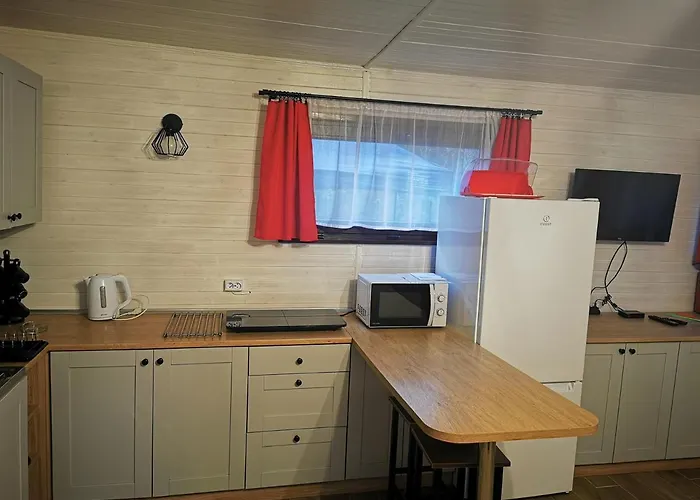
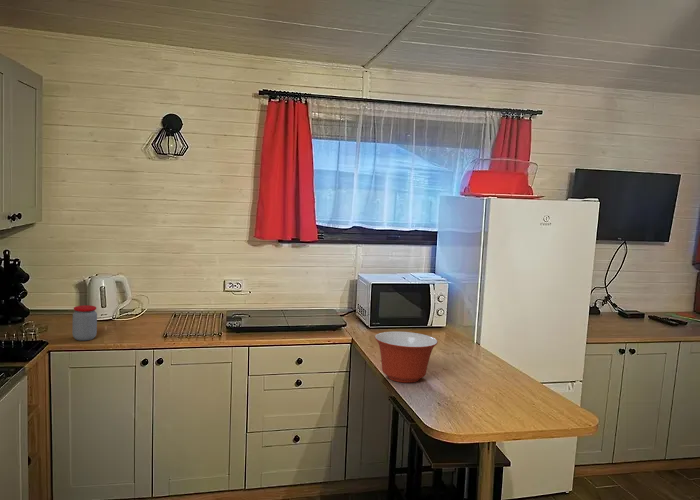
+ mixing bowl (404, 358)
+ jar (84, 322)
